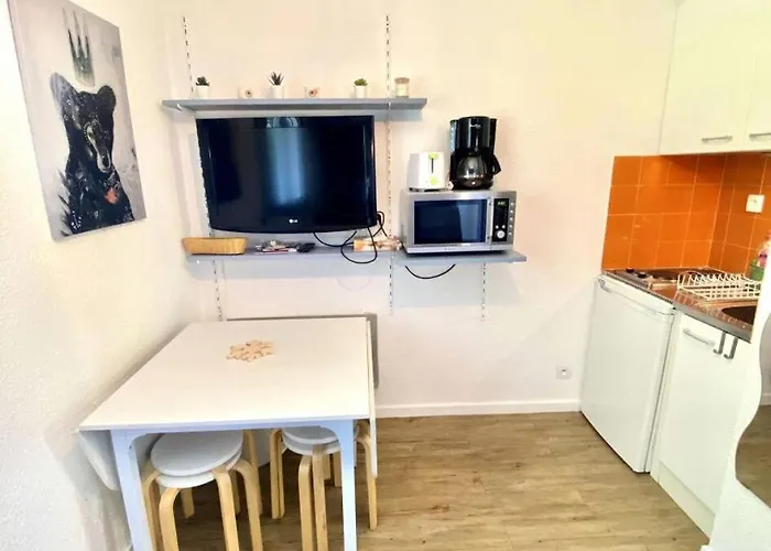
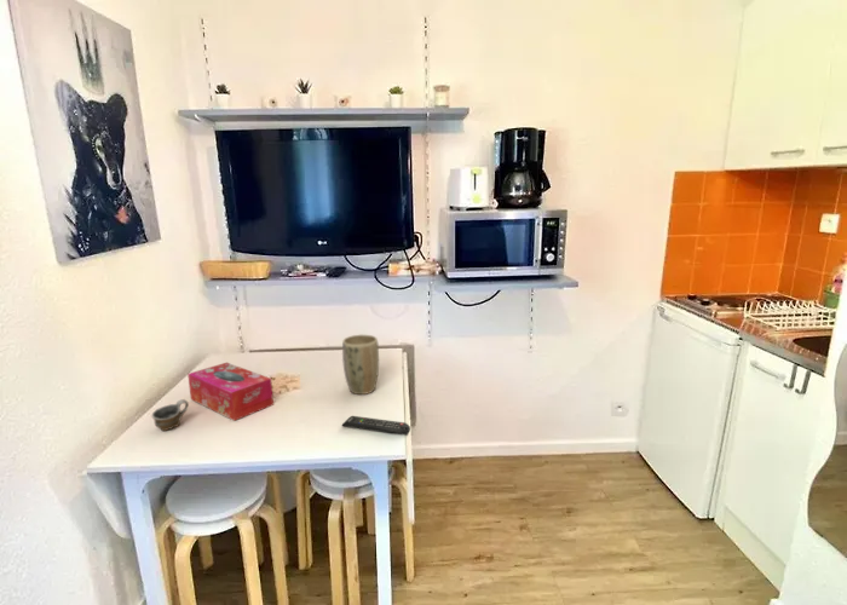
+ plant pot (361, 364)
+ cup (169, 415)
+ remote control (375, 425)
+ tissue box (230, 388)
